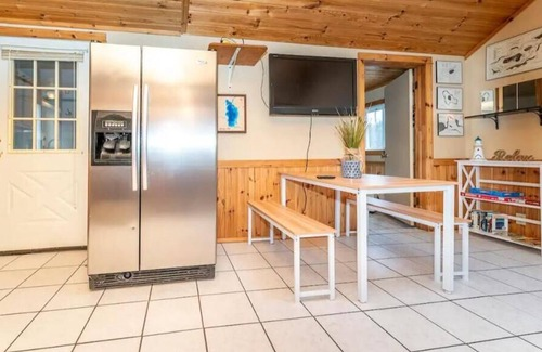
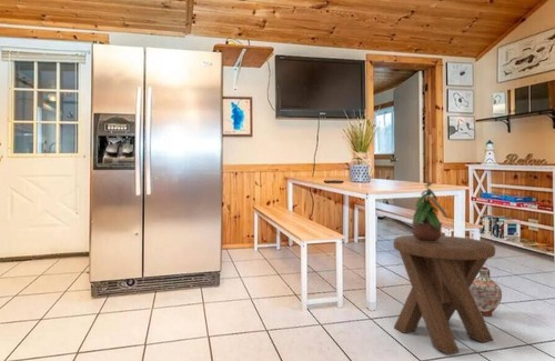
+ ceramic jug (483, 290)
+ potted plant (428, 209)
+ music stool (441, 287)
